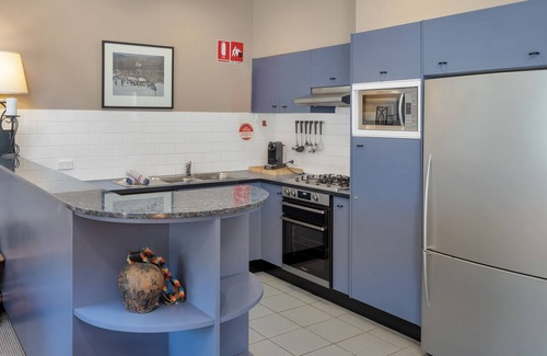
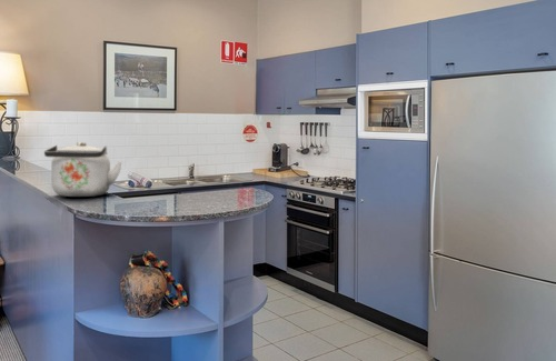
+ kettle (87, 169)
